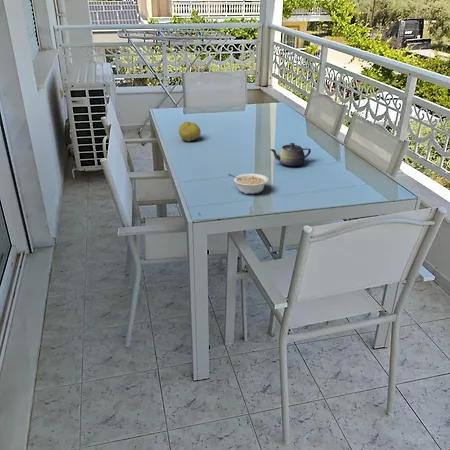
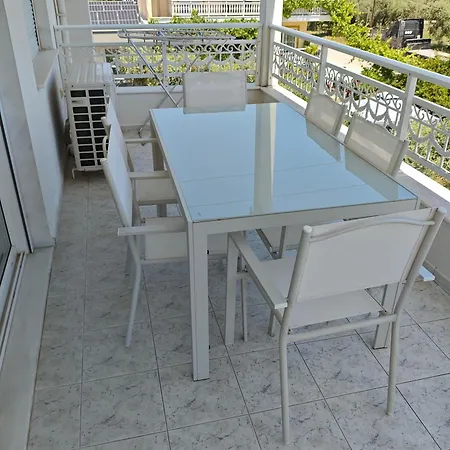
- fruit (189, 131)
- teapot (290, 153)
- legume (249, 183)
